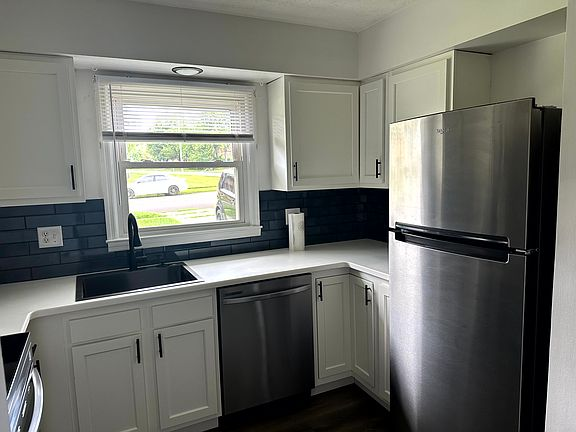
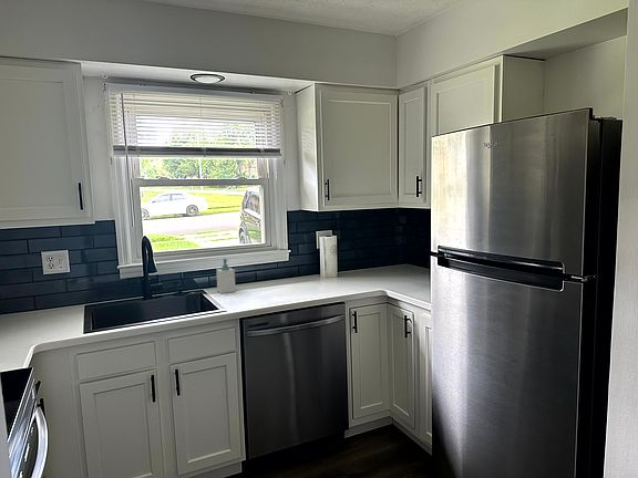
+ soap bottle (225, 274)
